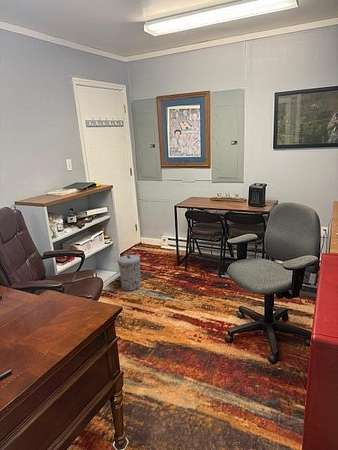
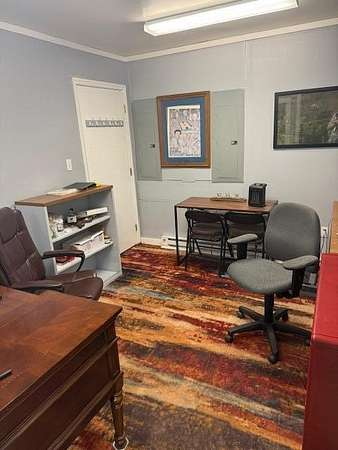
- trash can (130, 271)
